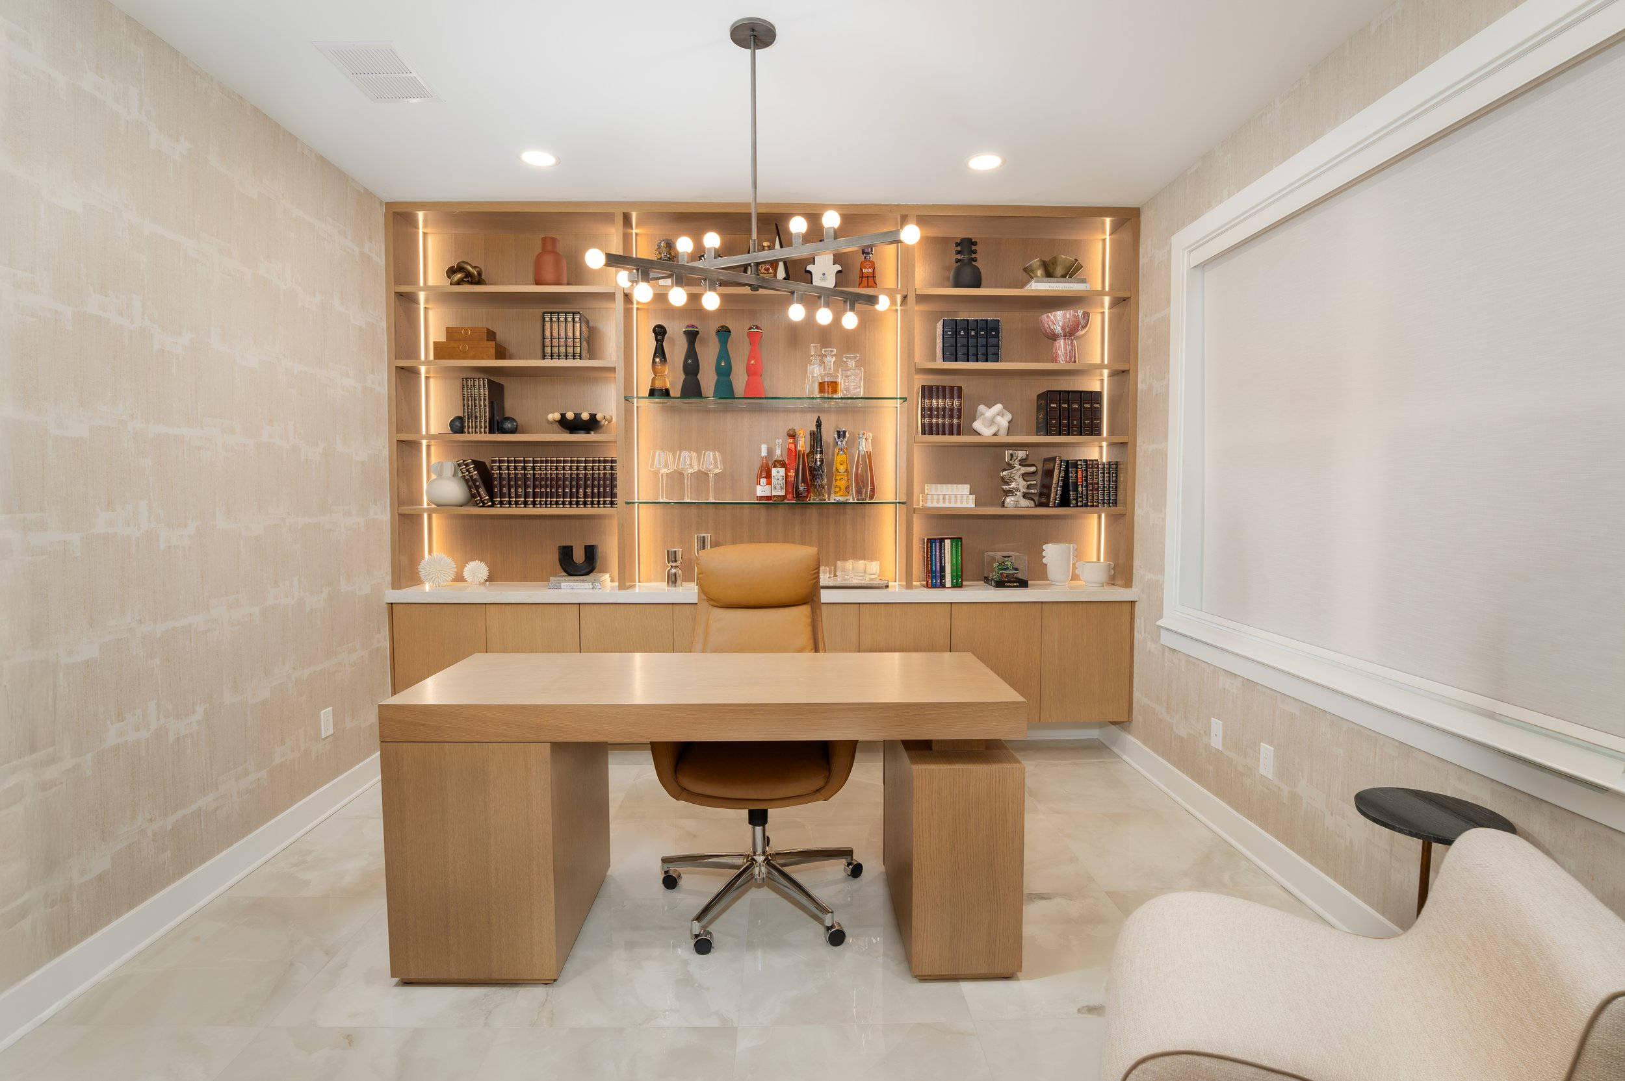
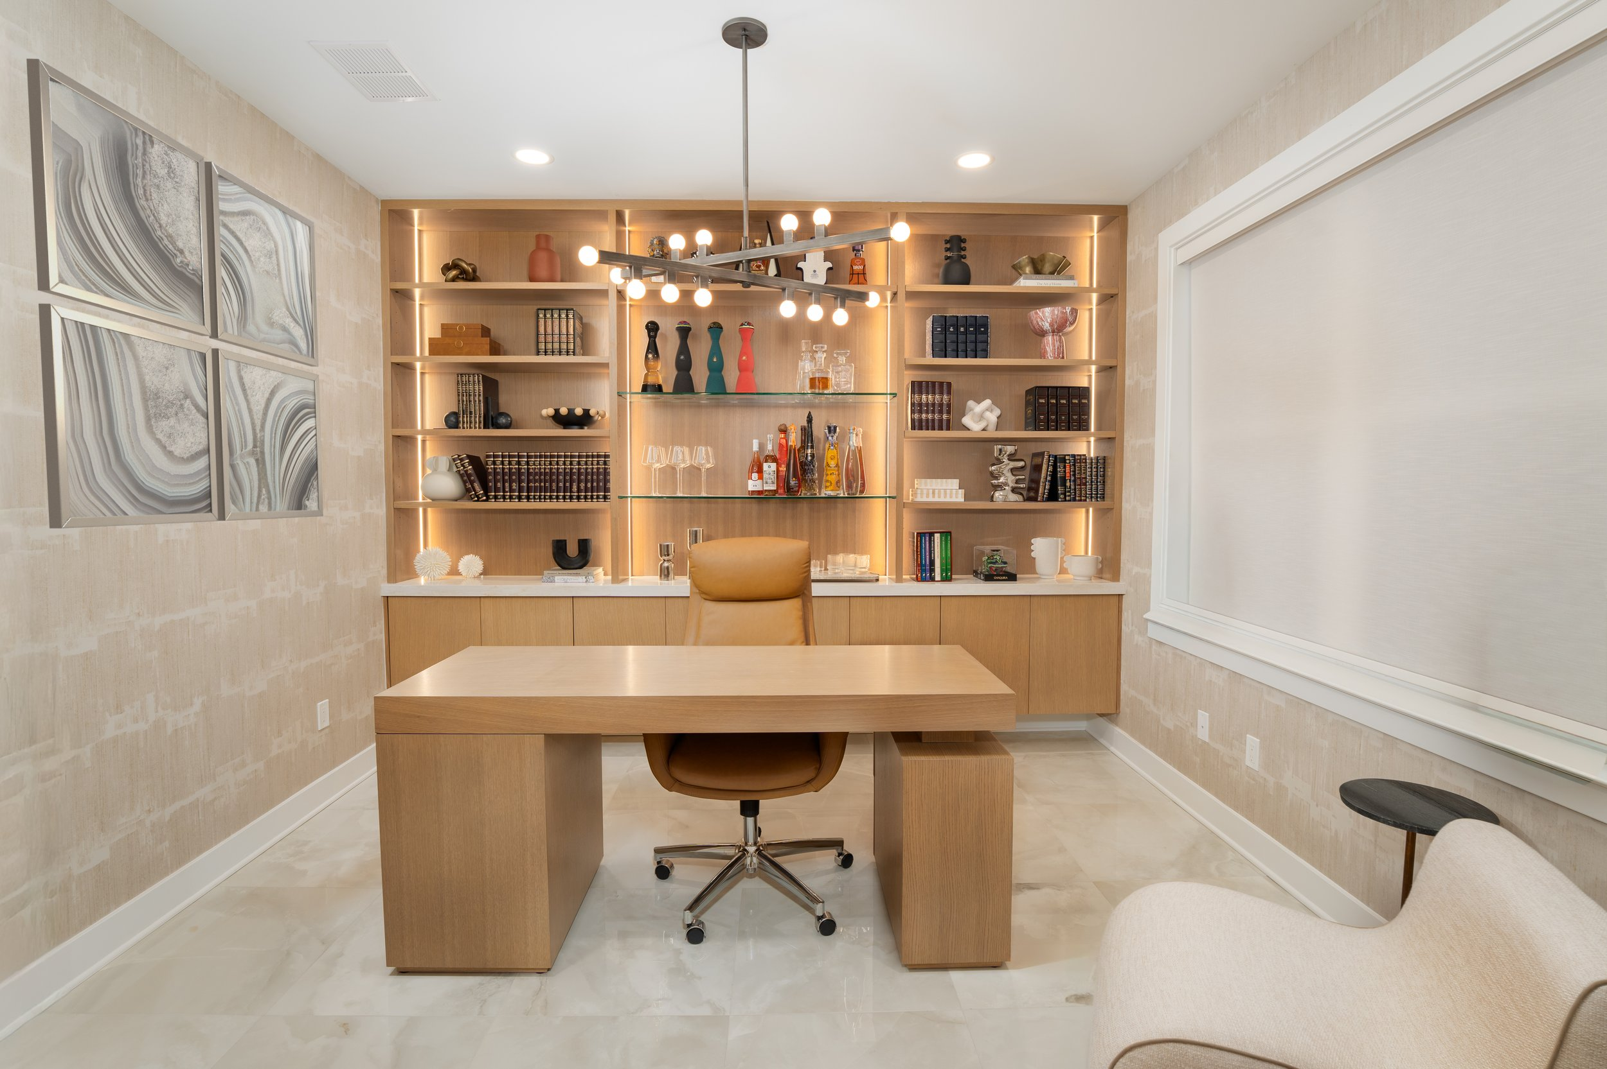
+ wall art (211, 339)
